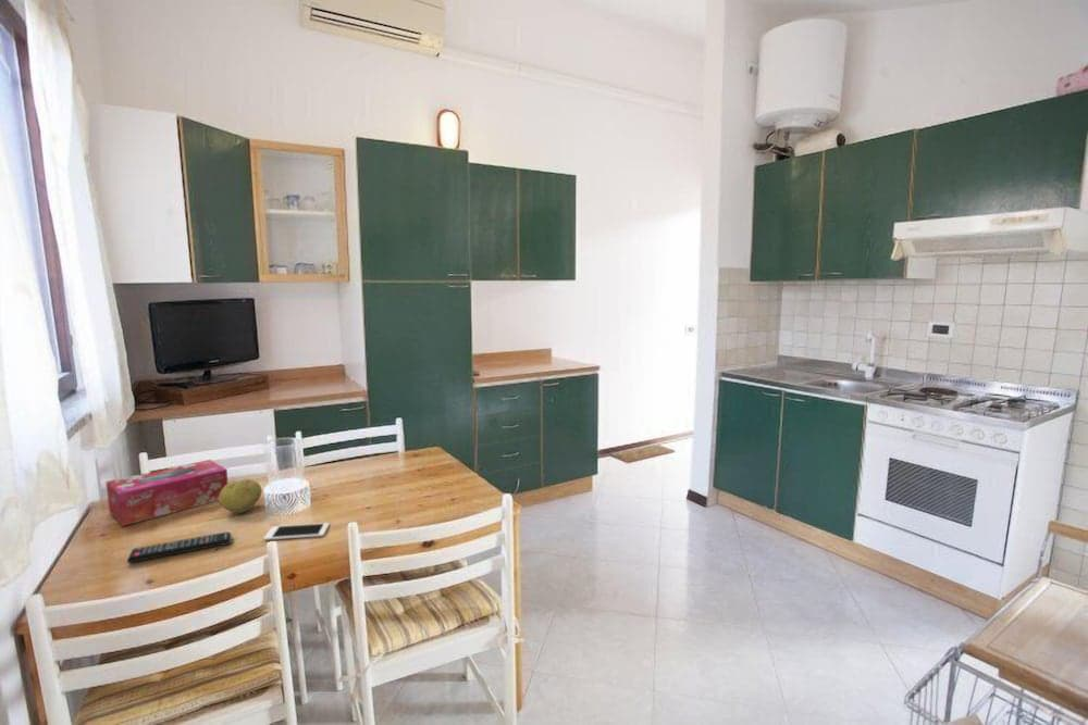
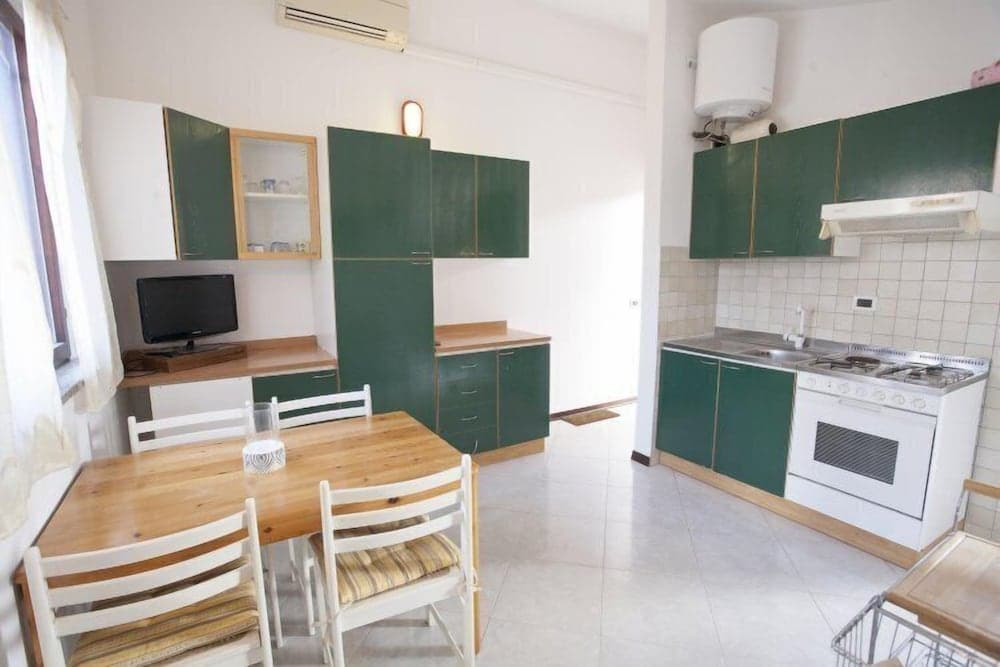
- remote control (182, 547)
- cell phone (297, 530)
- fruit (240, 496)
- tissue box (170, 489)
